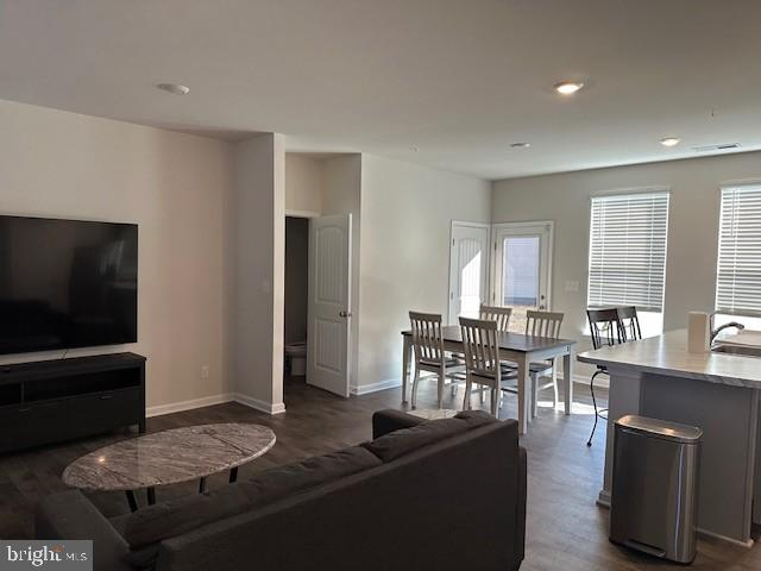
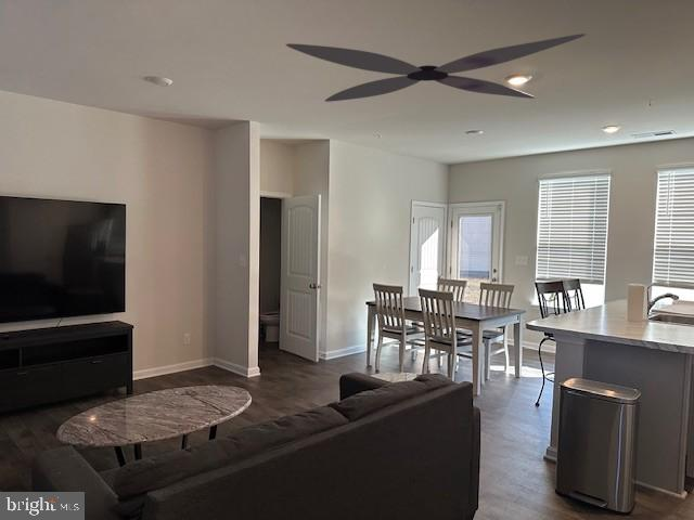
+ ceiling fan (427, 72)
